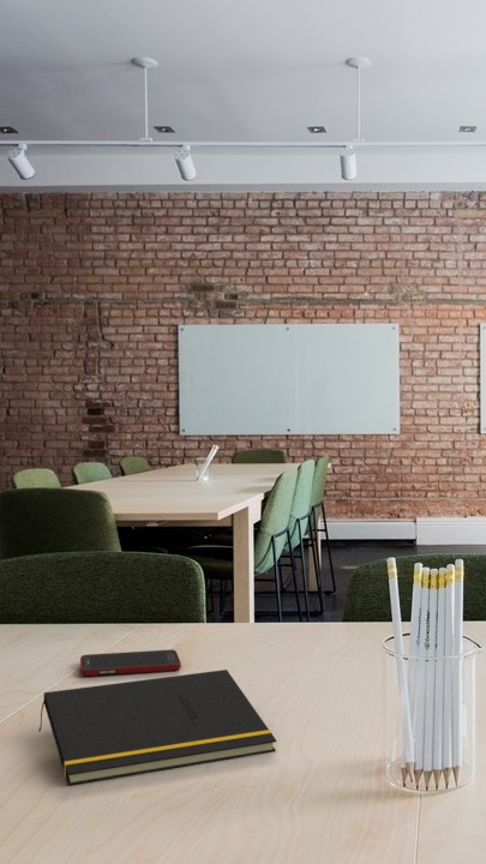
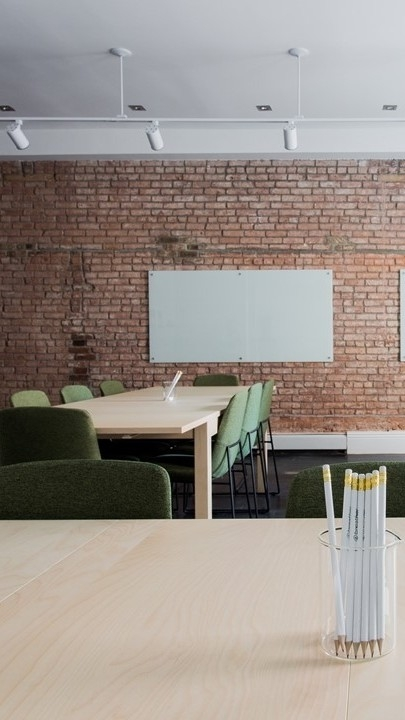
- notepad (156, 720)
- cell phone (130, 662)
